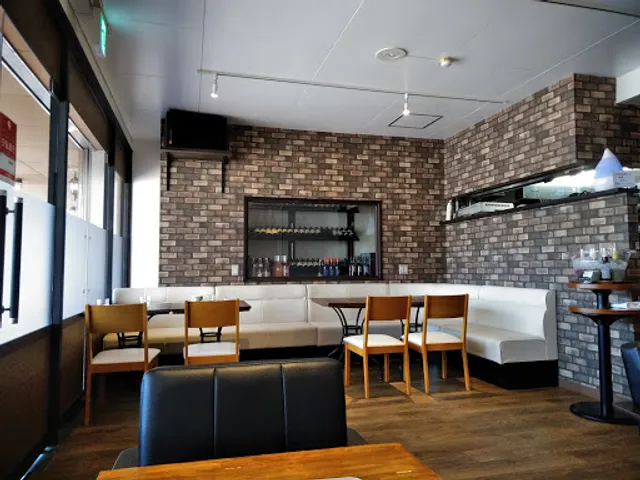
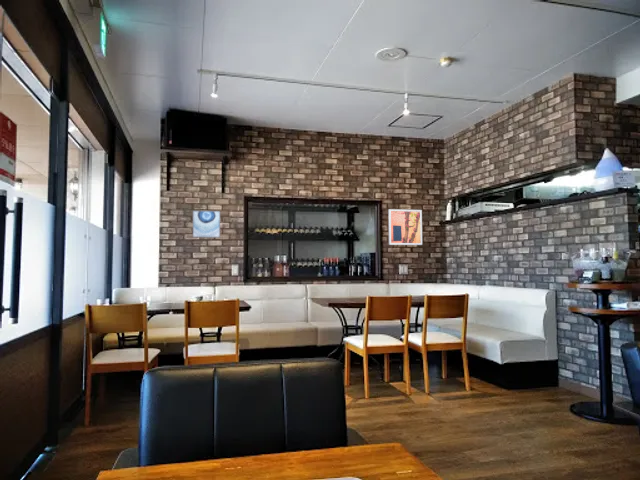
+ wall art (206, 224)
+ wall art (405, 227)
